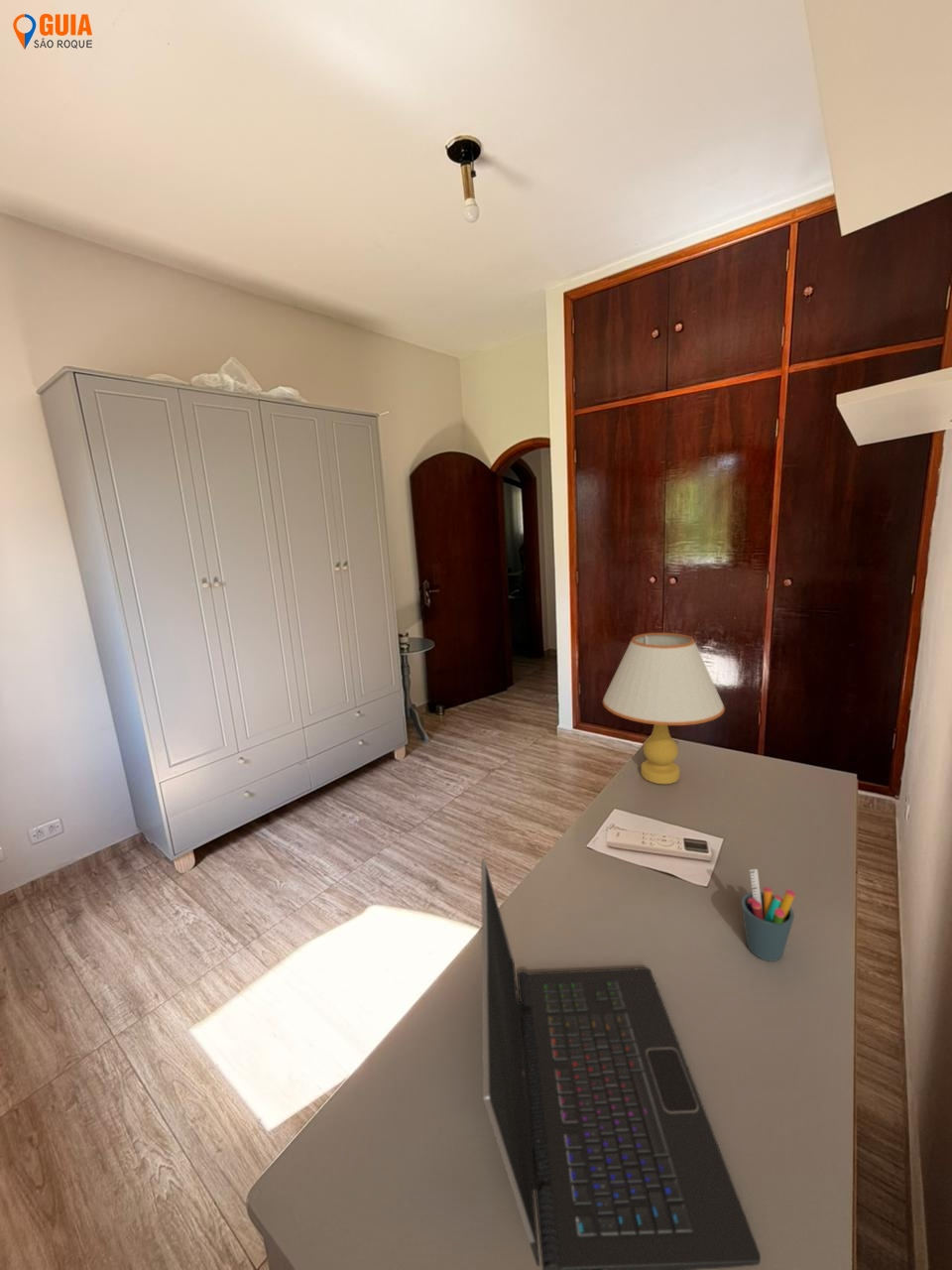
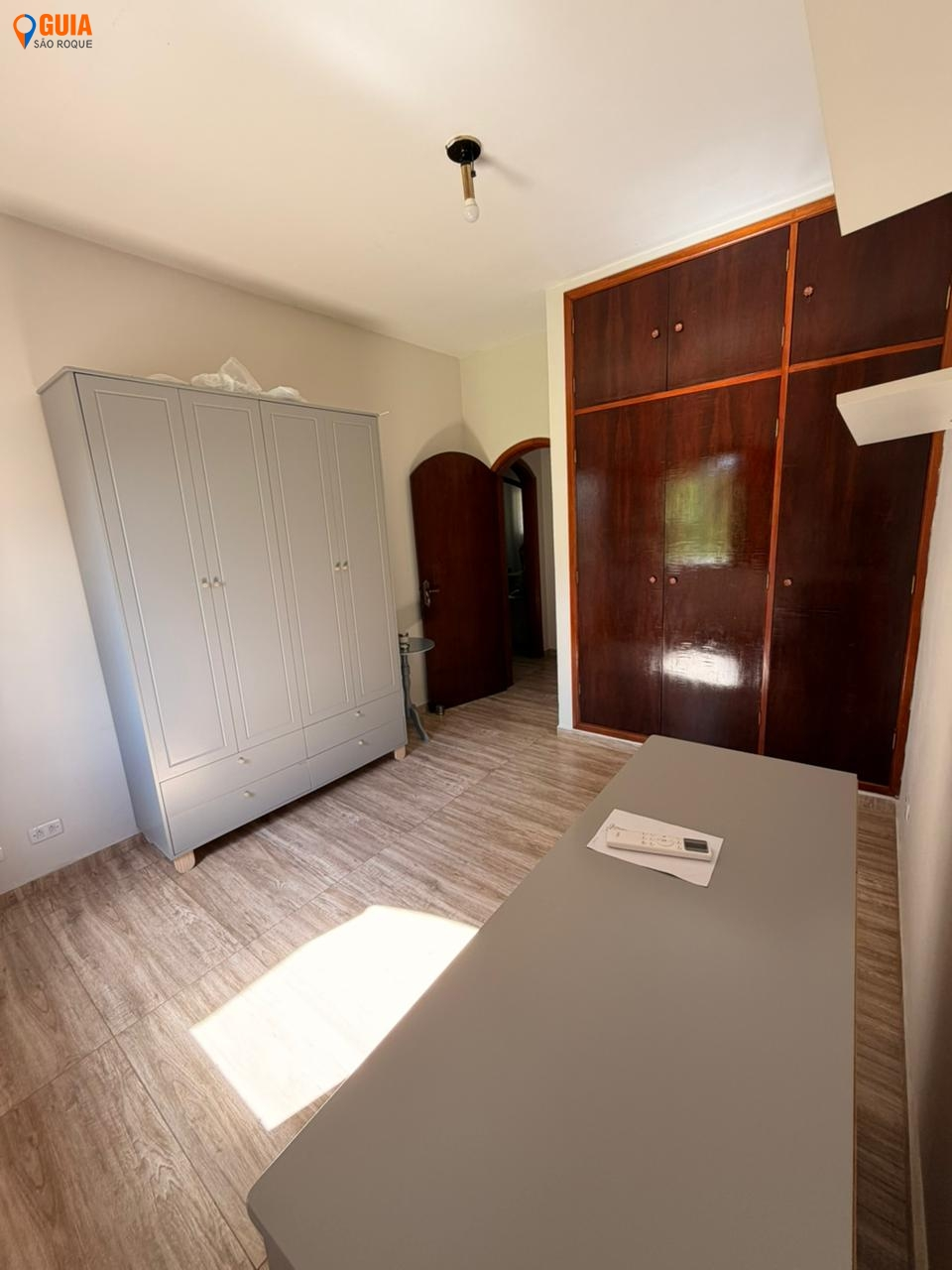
- table lamp (660, 708)
- laptop computer (590, 1019)
- pen holder (767, 917)
